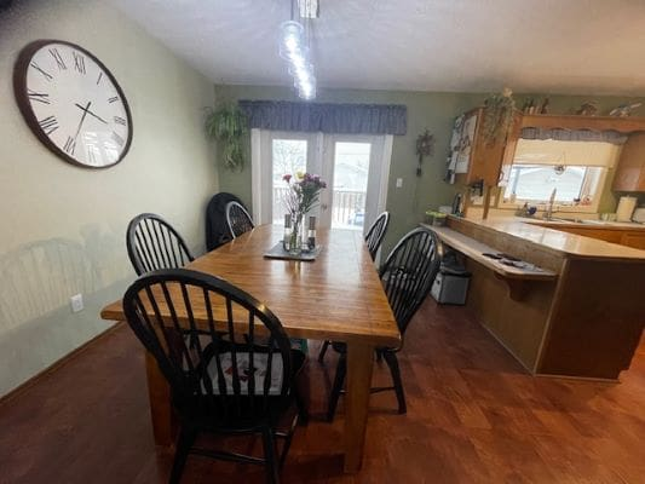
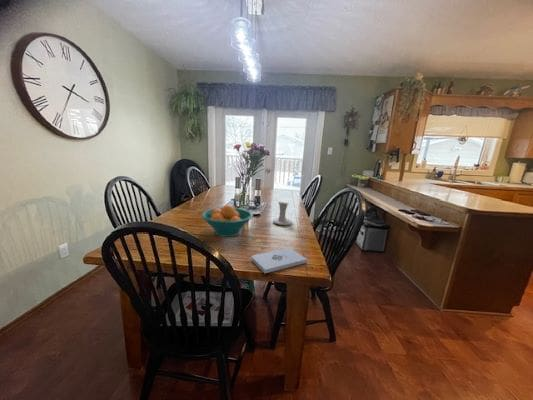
+ fruit bowl (227, 219)
+ candle holder (283, 213)
+ notepad (278, 259)
